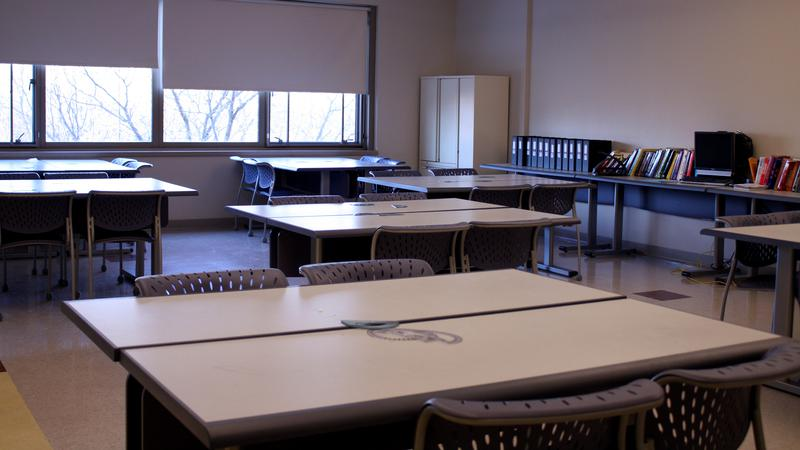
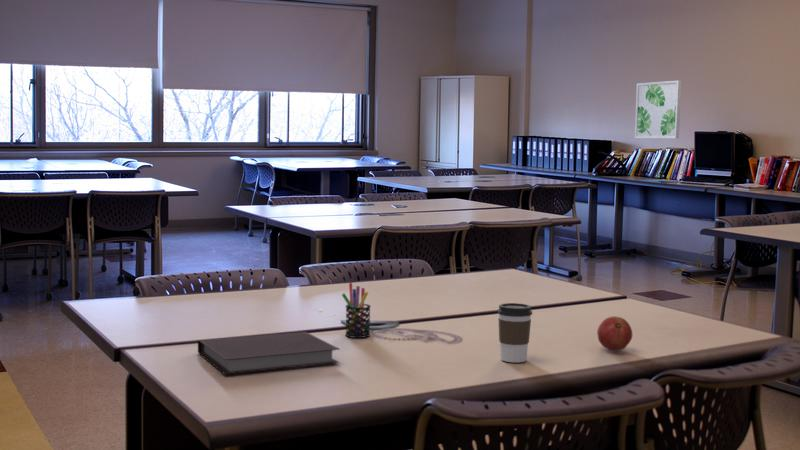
+ pen holder (354, 309)
+ notebook (267, 351)
+ wall art (657, 110)
+ coffee cup (514, 332)
+ fruit (614, 333)
